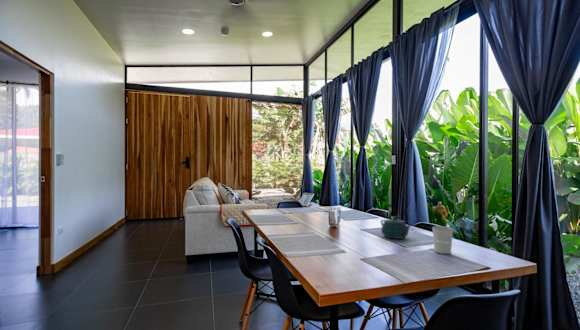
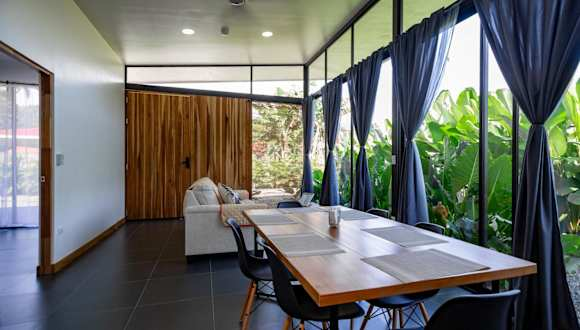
- cup (442, 240)
- teapot (395, 226)
